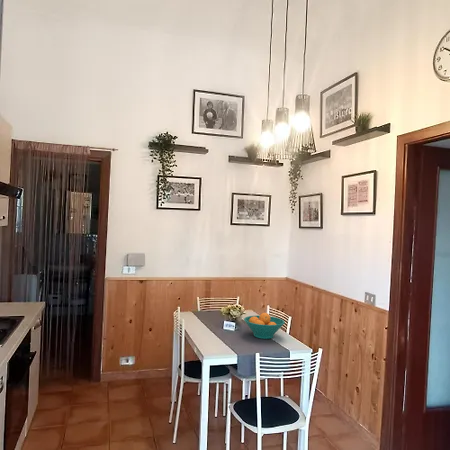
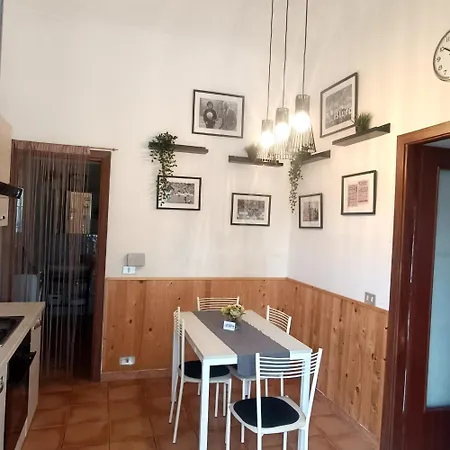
- fruit bowl (264, 324)
